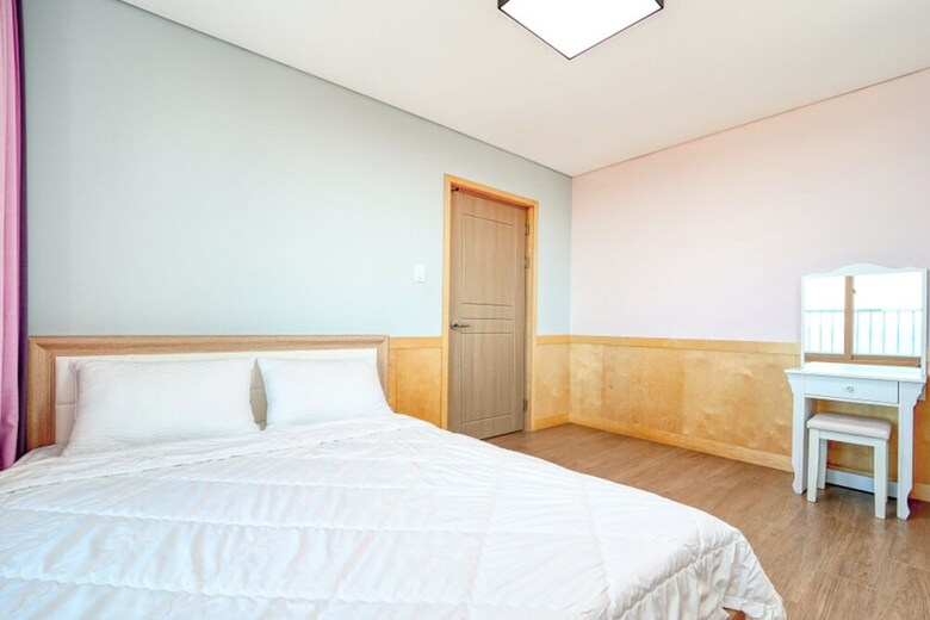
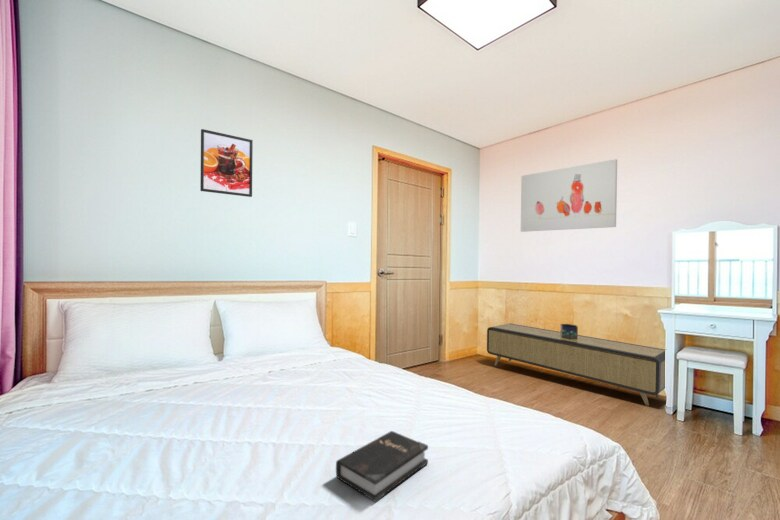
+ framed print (227, 164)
+ hardback book (383, 460)
+ wall art (564, 199)
+ storage bench (566, 358)
+ decorative box (569, 331)
